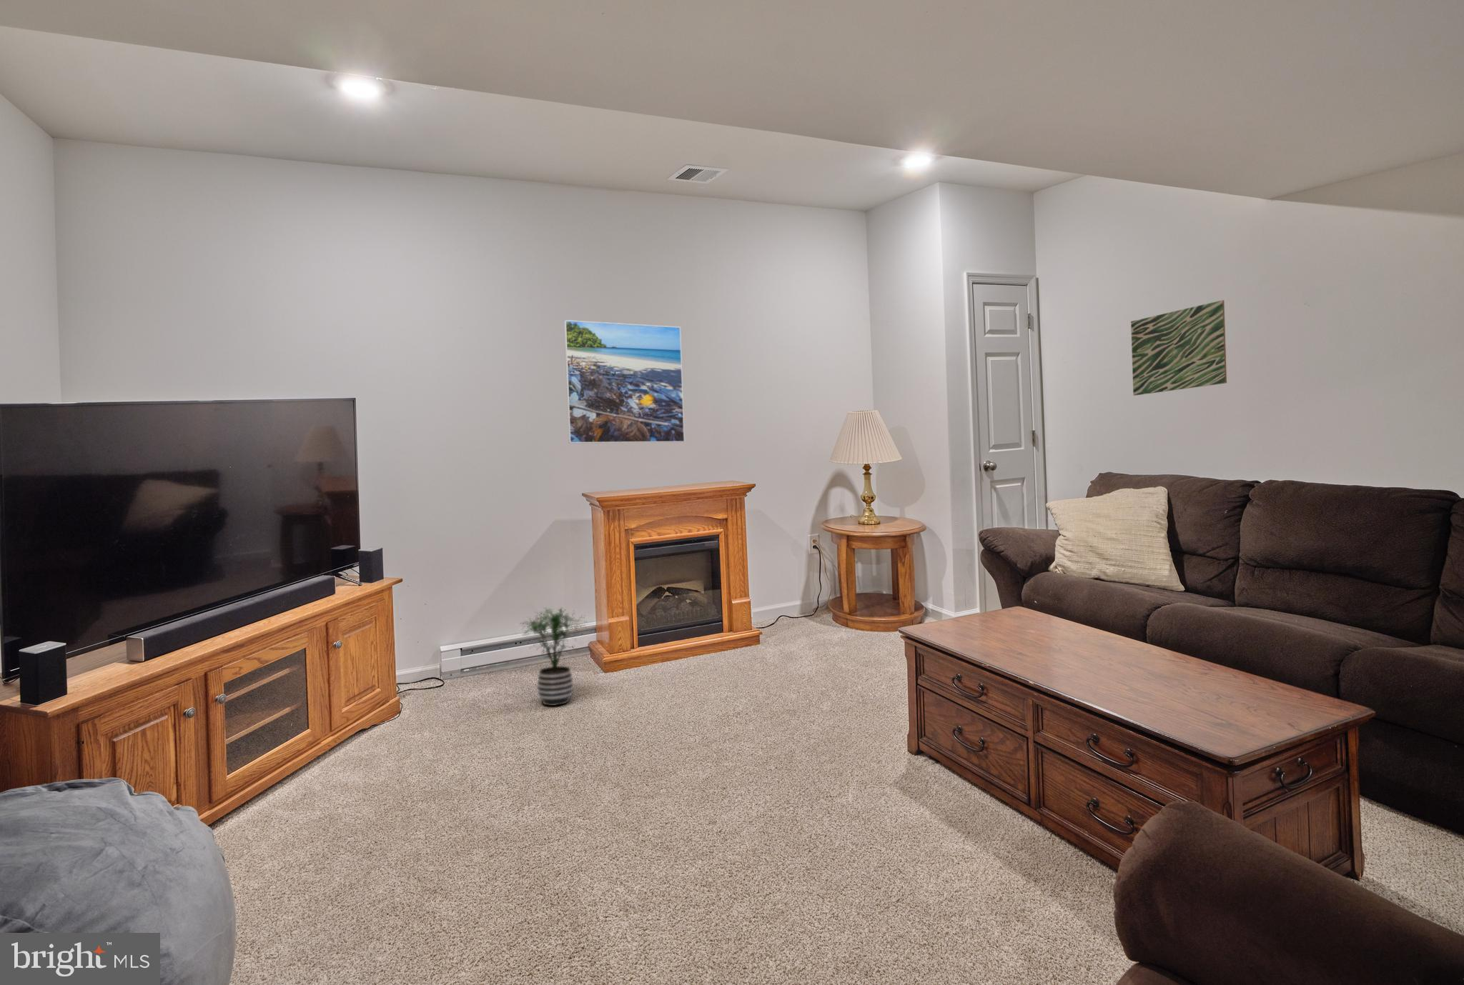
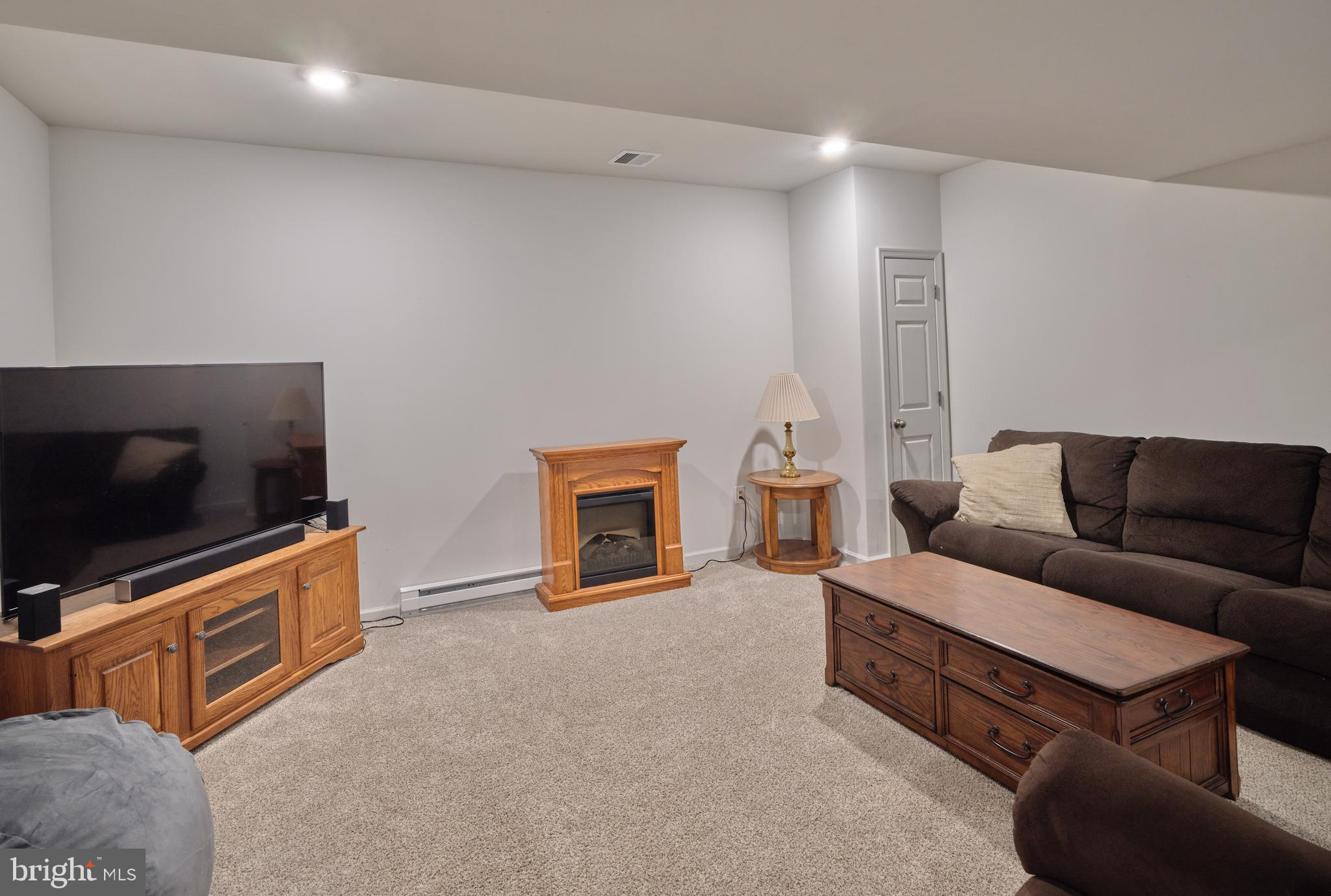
- potted plant (552, 654)
- wall art (1176, 350)
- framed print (626, 383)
